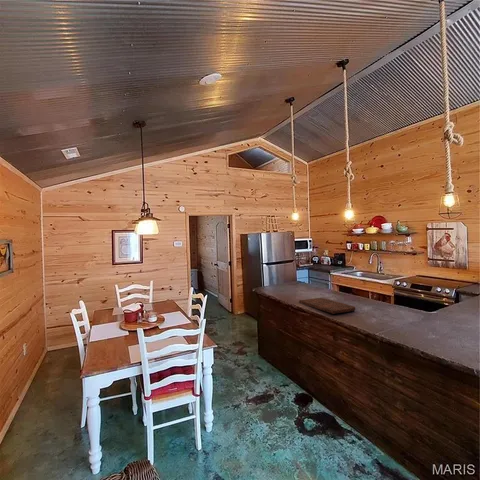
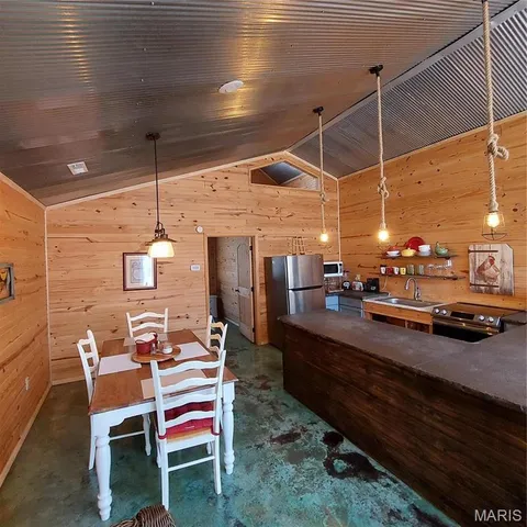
- cutting board (326, 304)
